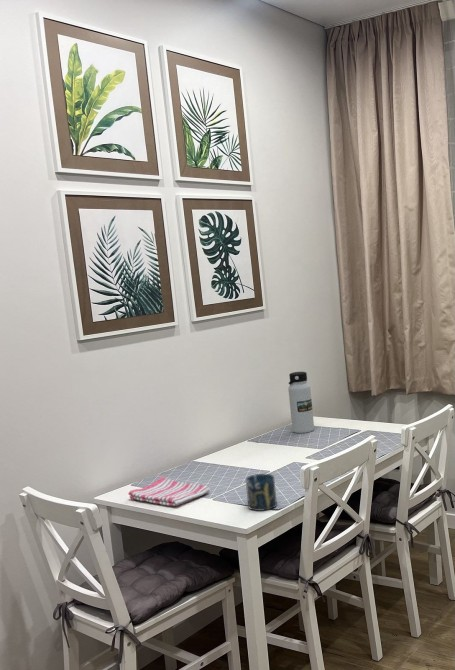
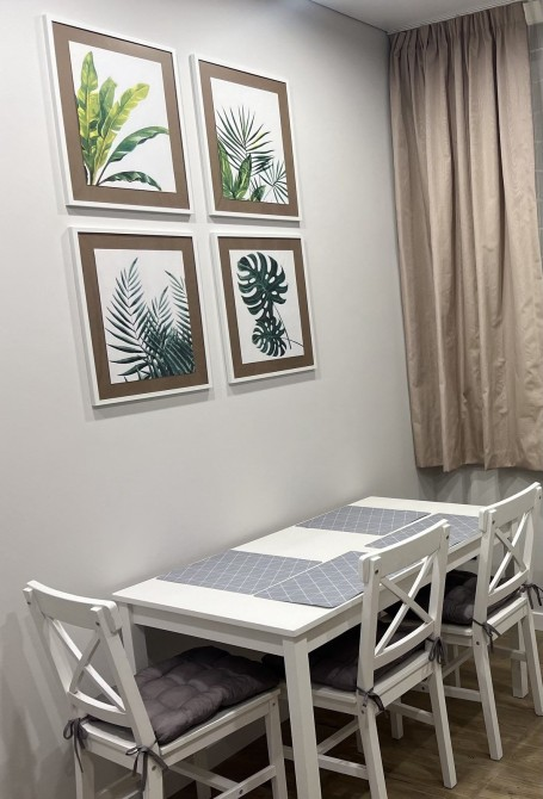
- dish towel (168, 491)
- cup (263, 490)
- water bottle (300, 401)
